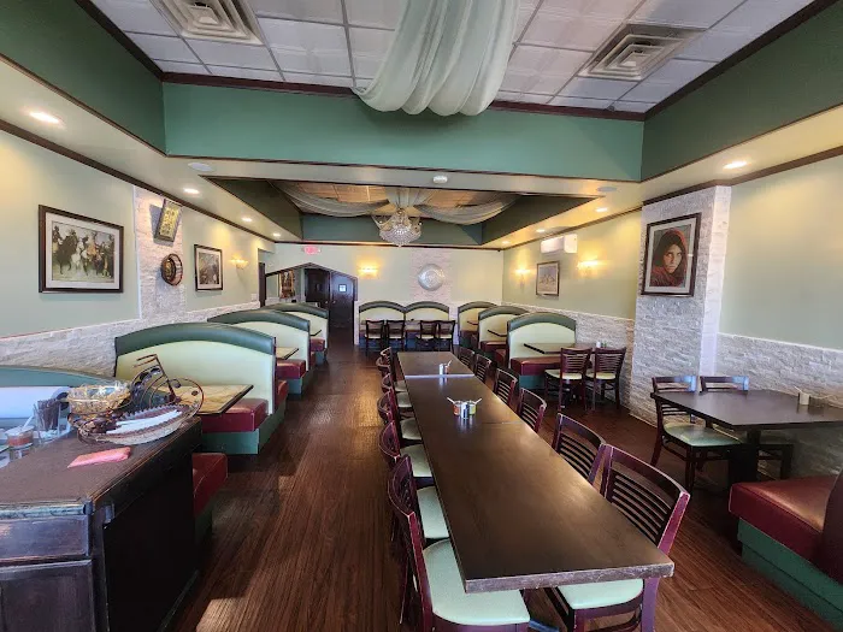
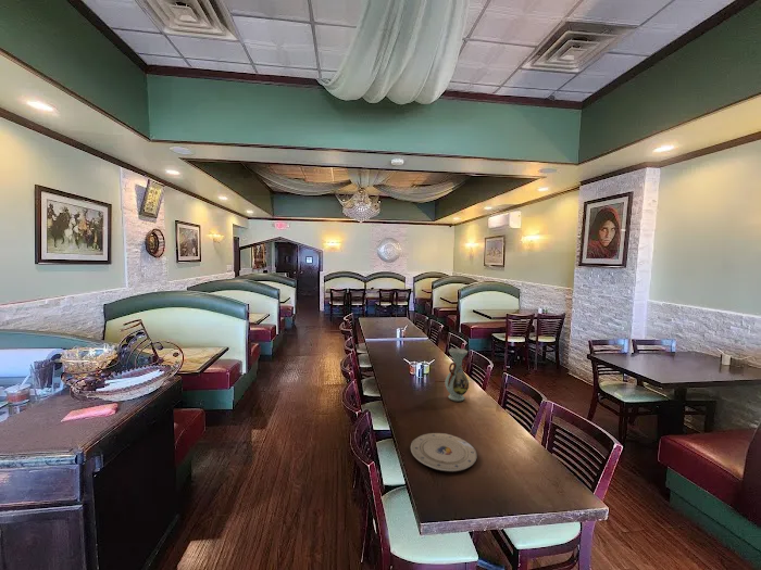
+ vase (457, 375)
+ plate (442, 451)
